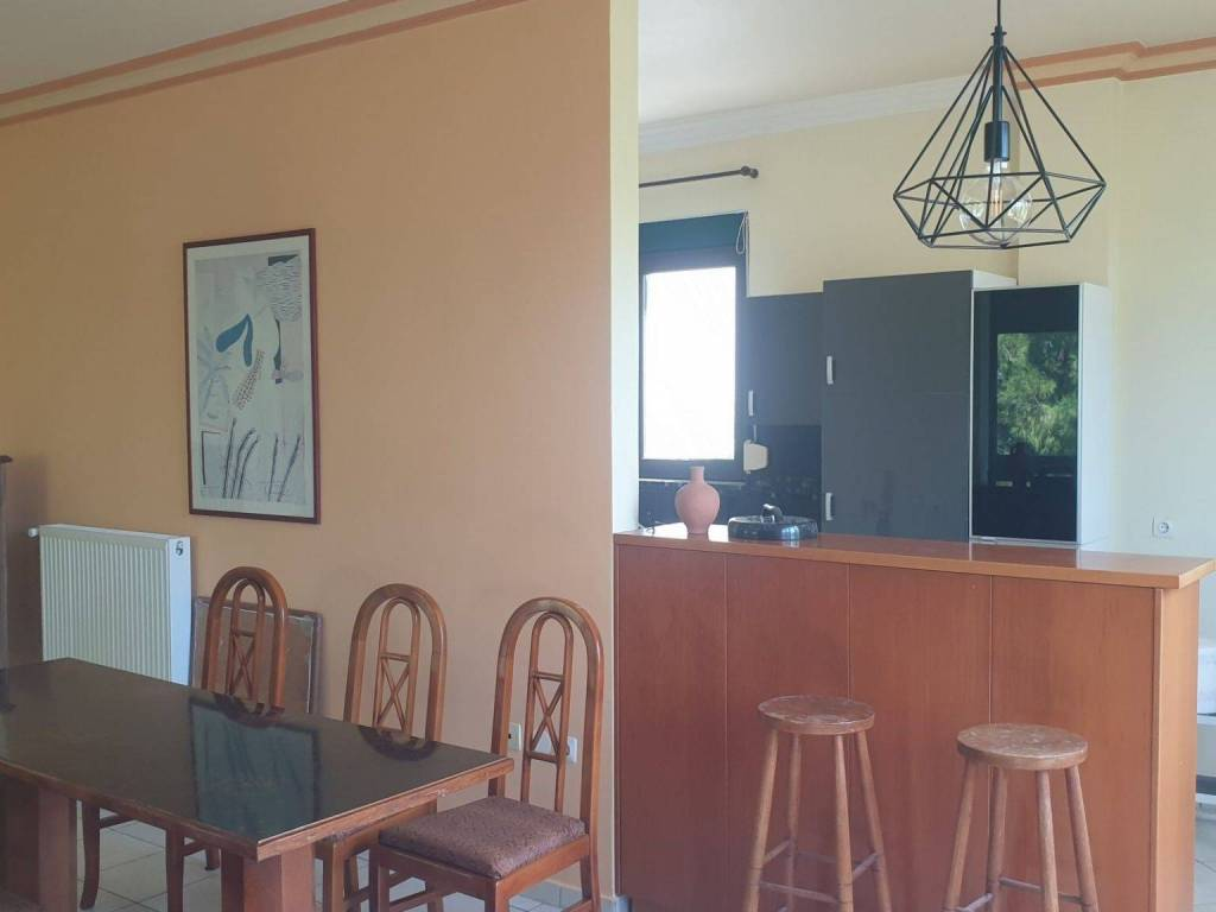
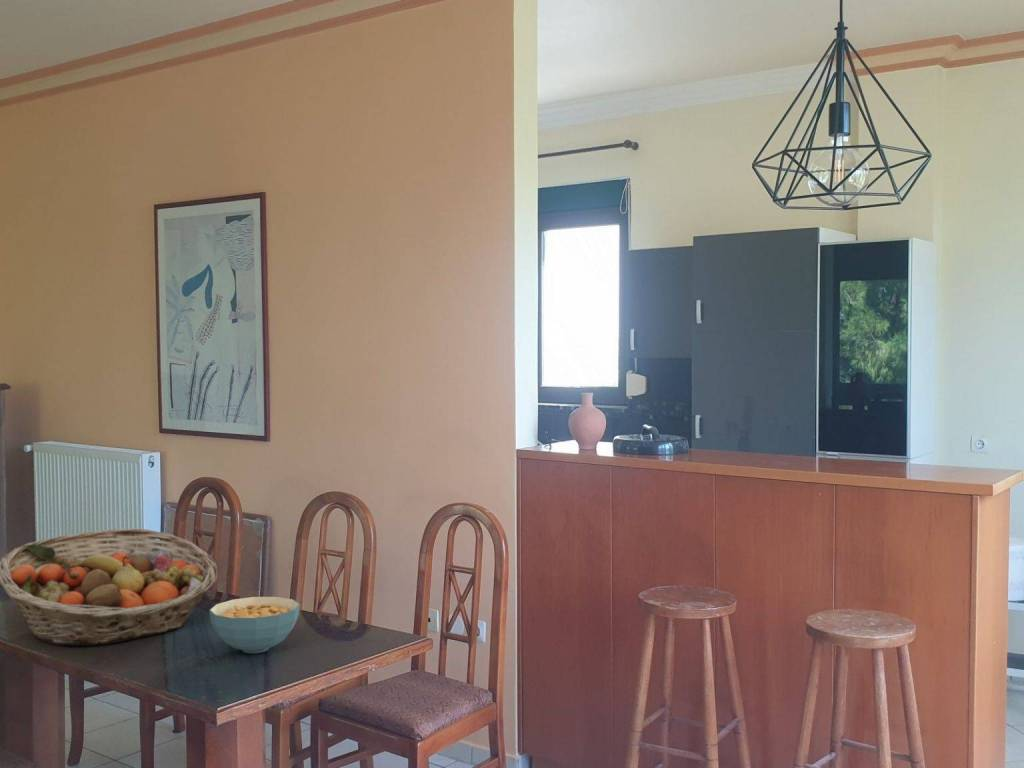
+ fruit basket (112, 583)
+ cereal bowl (255, 628)
